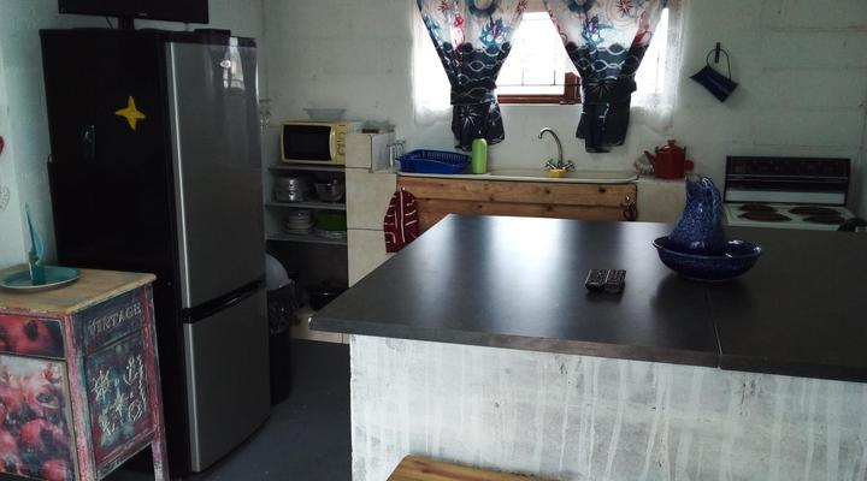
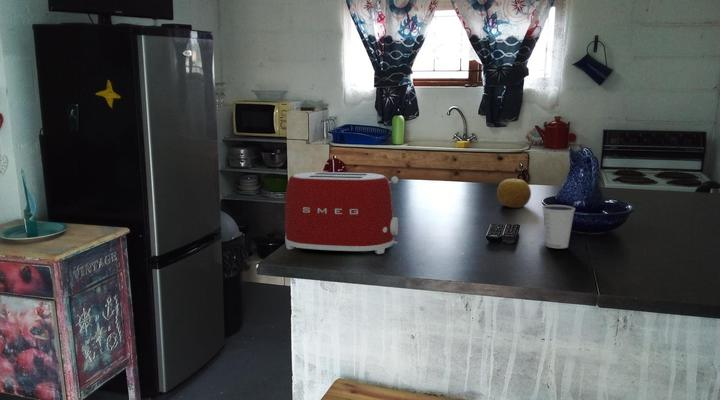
+ dixie cup (557, 227)
+ fruit (514, 193)
+ toaster (341, 210)
